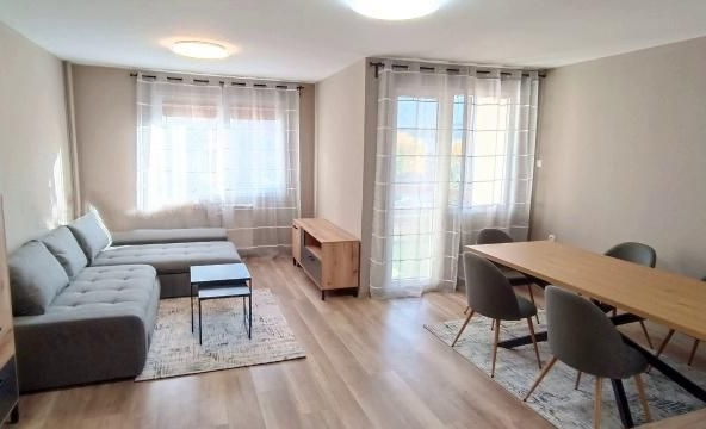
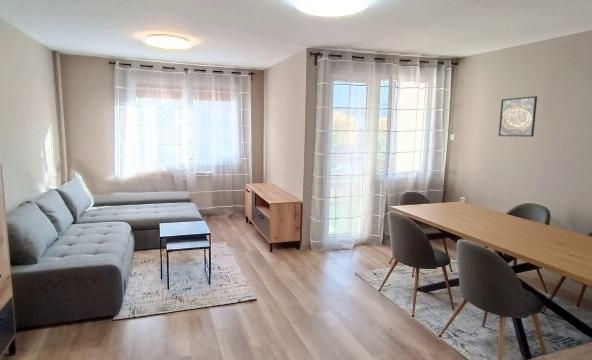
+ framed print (516, 117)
